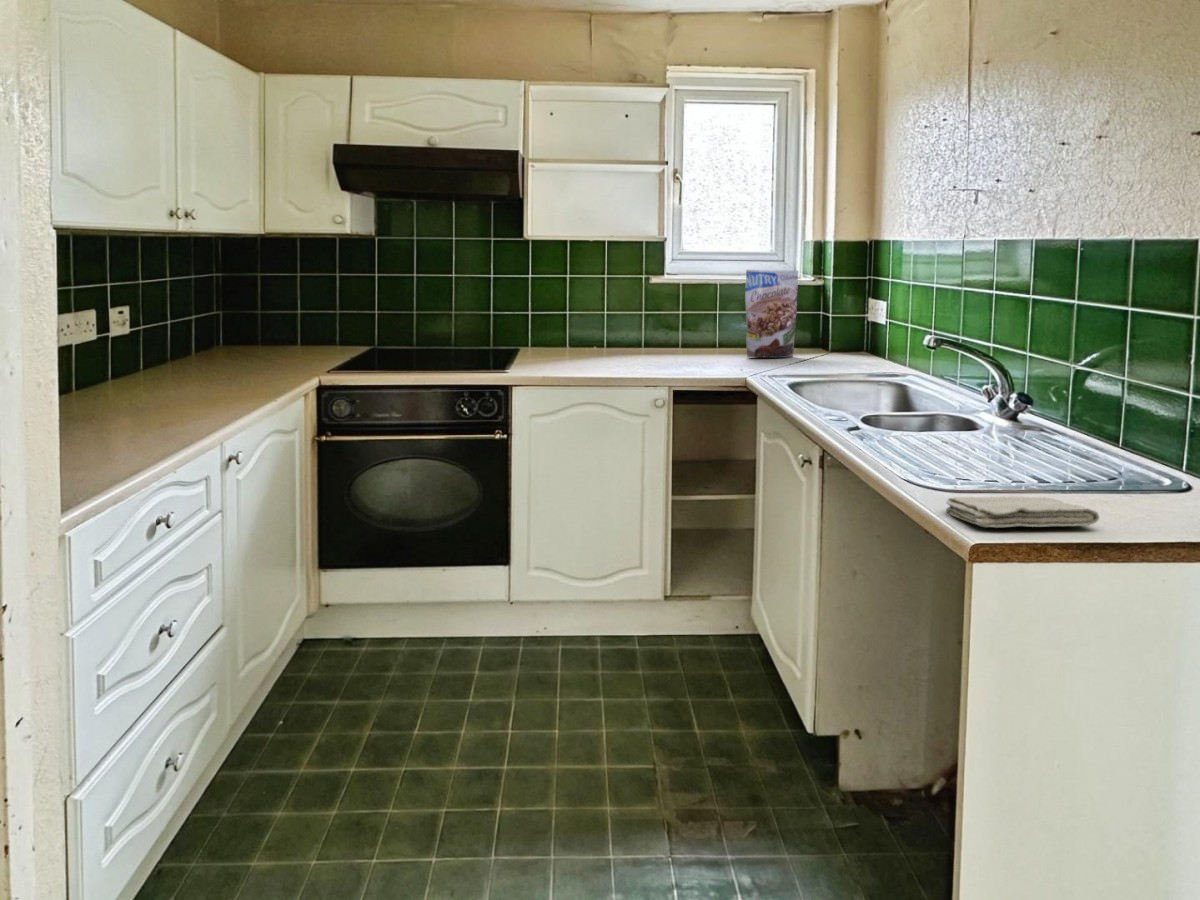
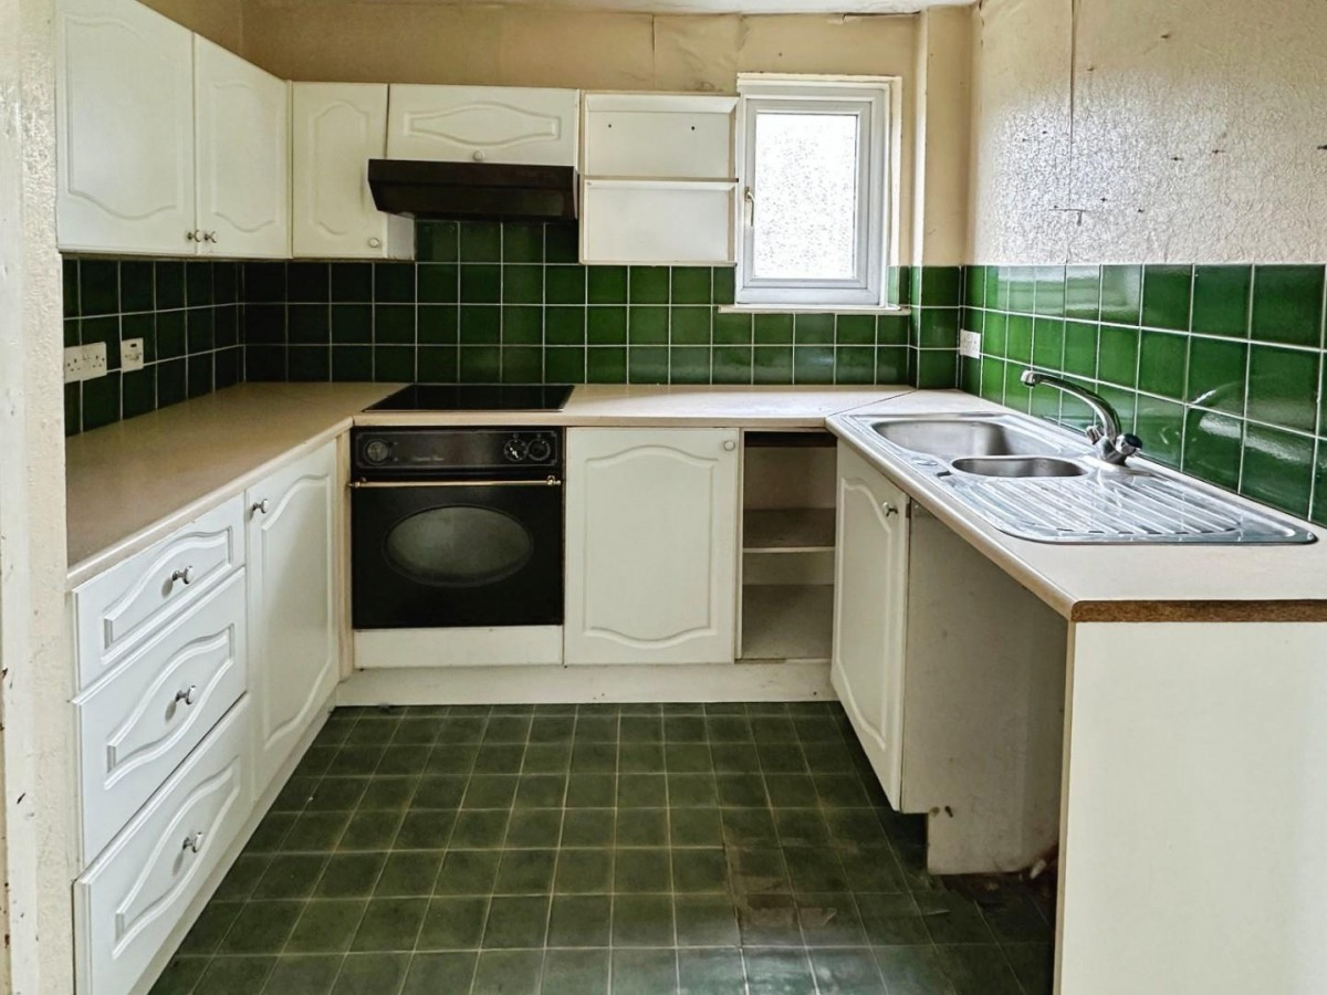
- washcloth (1018, 510)
- granola pouch (770, 313)
